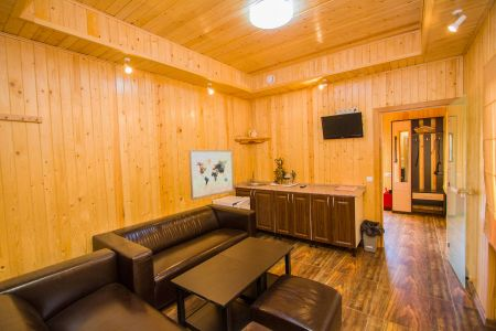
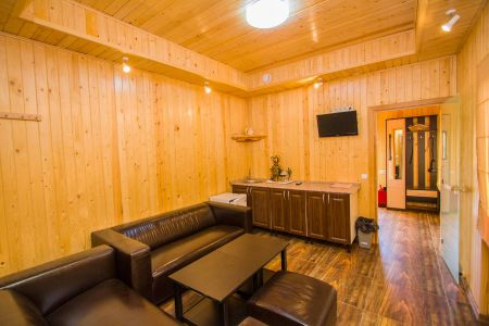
- wall art (213, 172)
